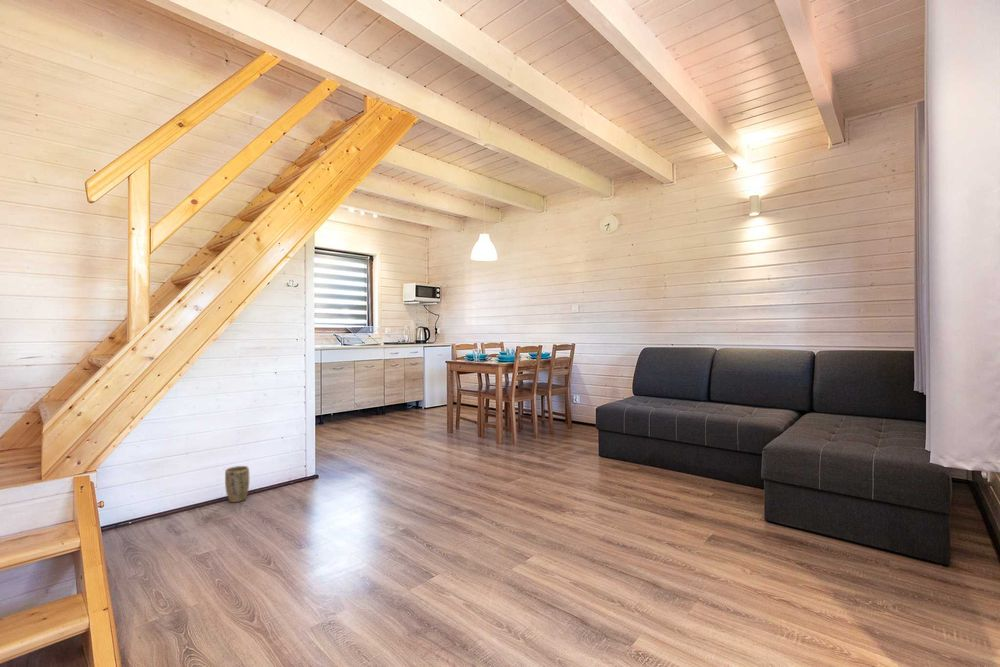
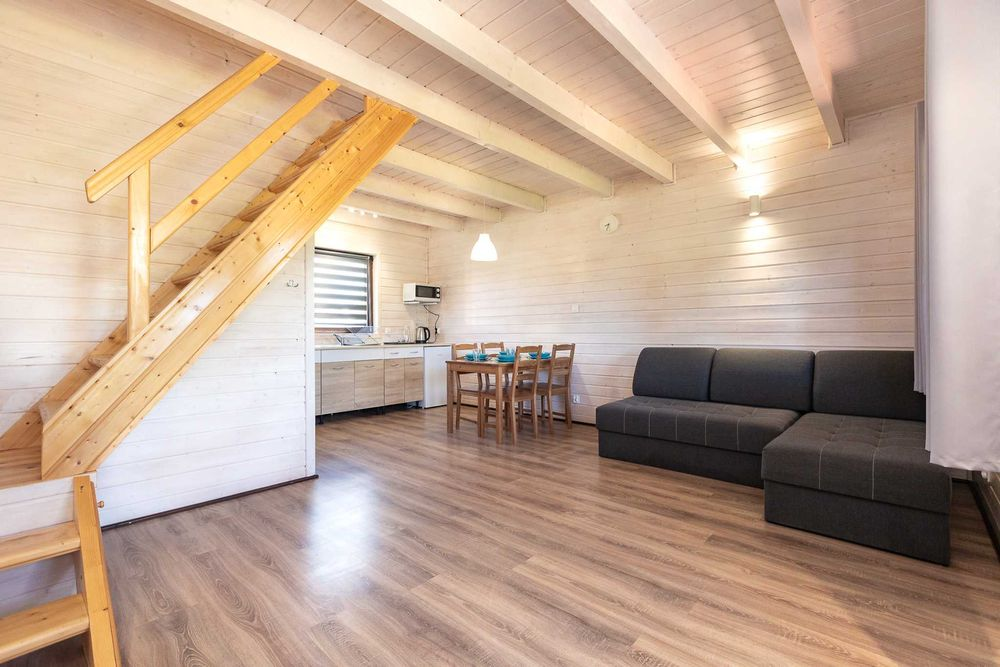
- plant pot (237, 484)
